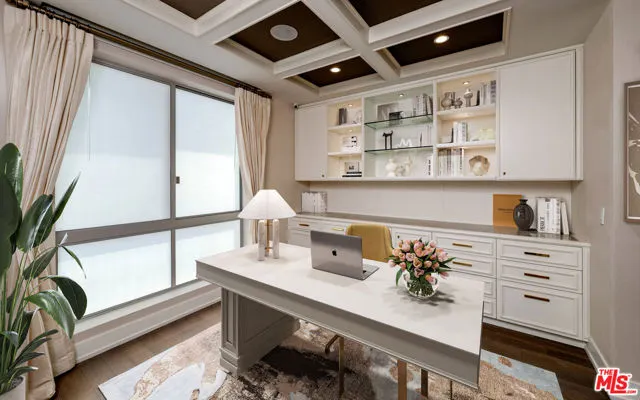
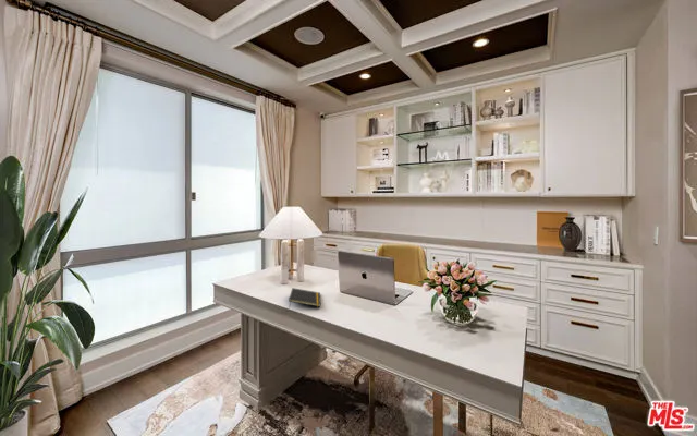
+ notepad (305, 296)
